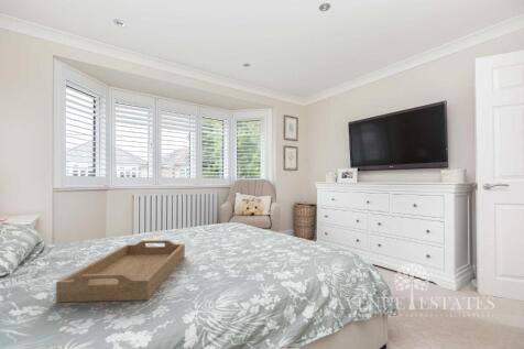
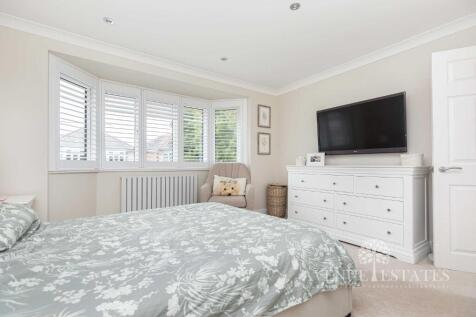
- serving tray (134, 263)
